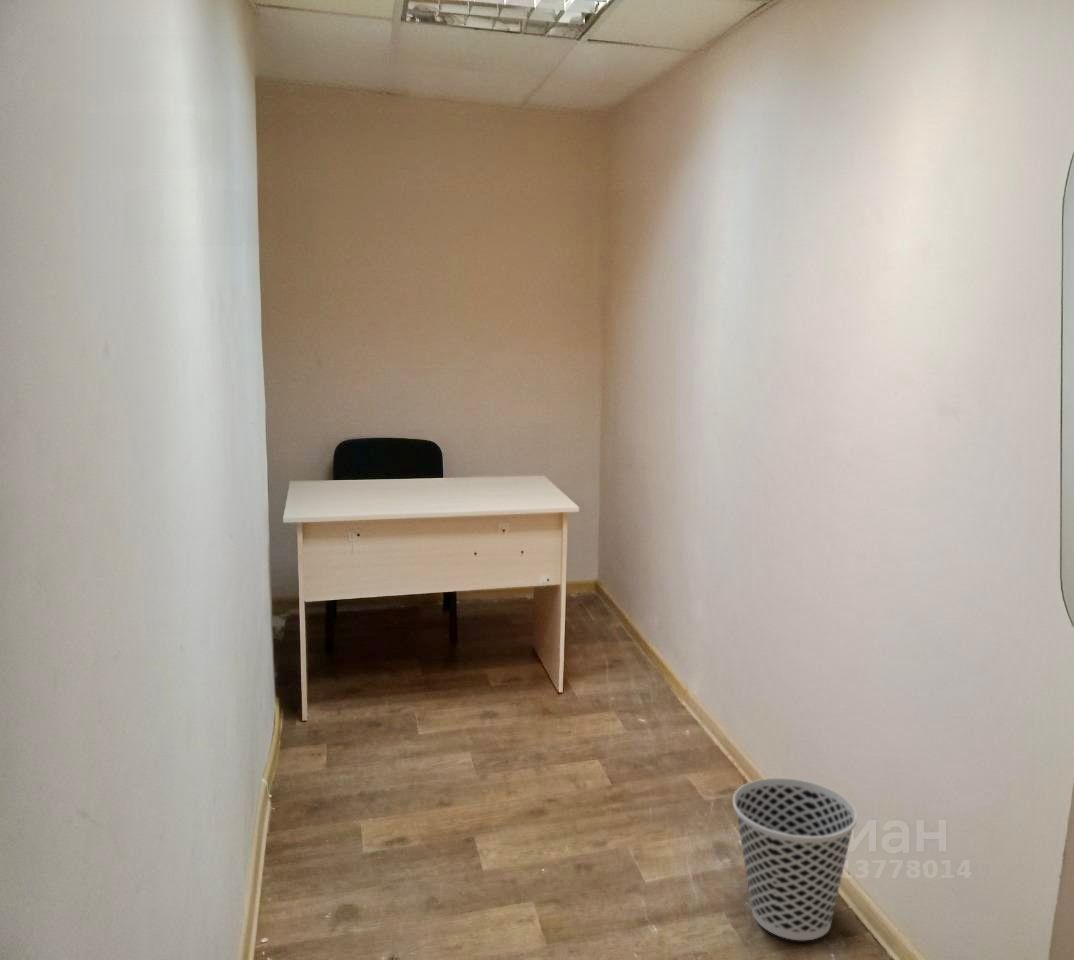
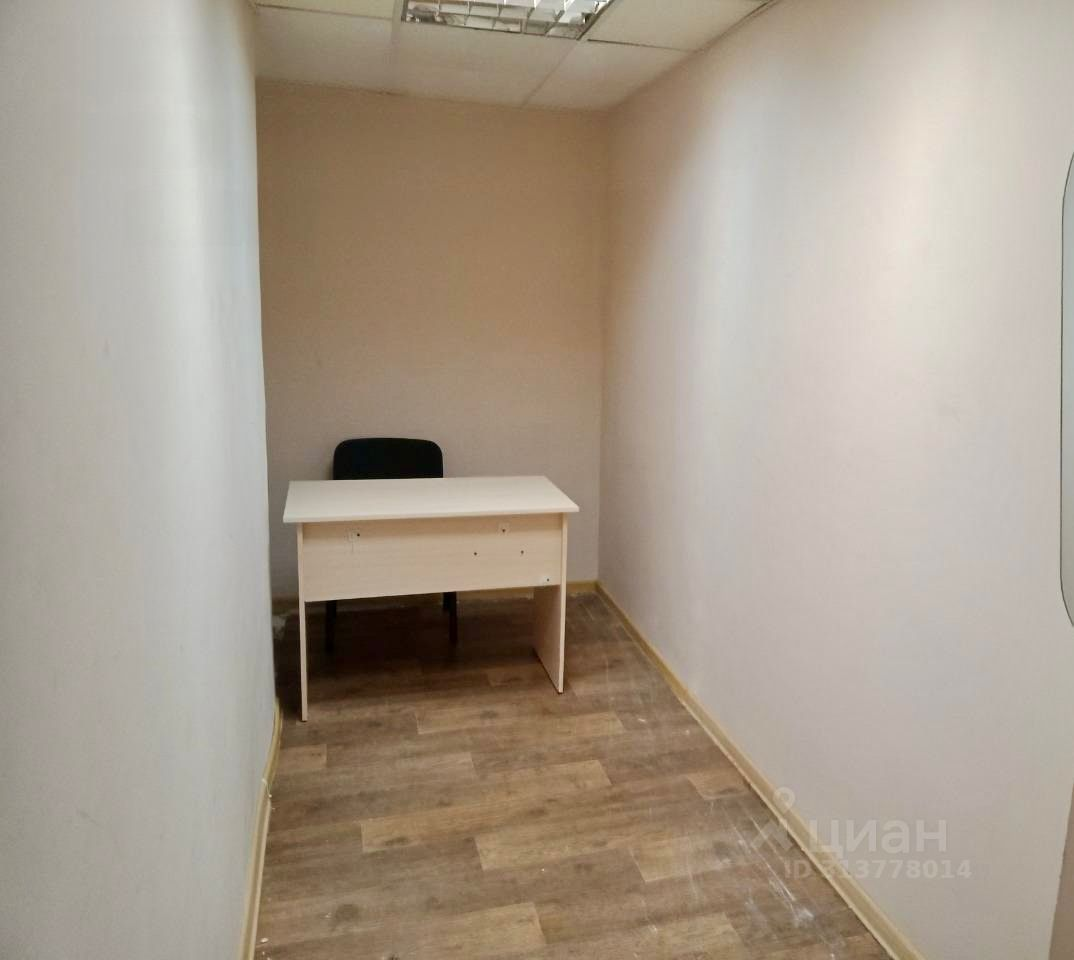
- wastebasket (792, 860)
